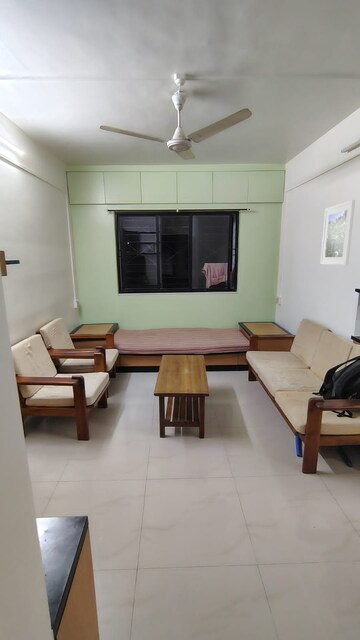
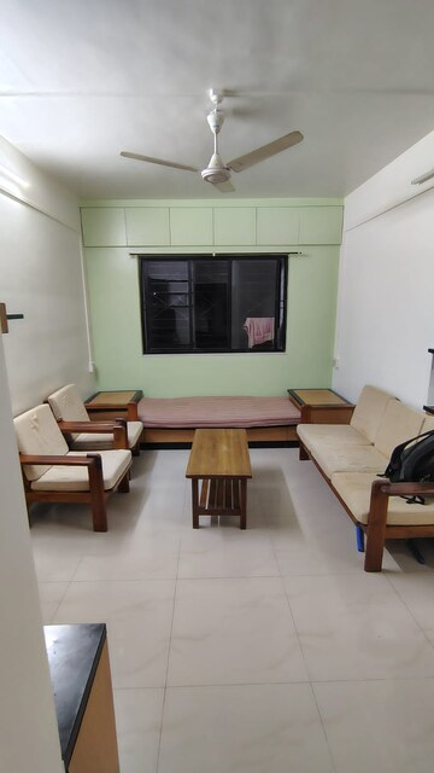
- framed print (335, 235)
